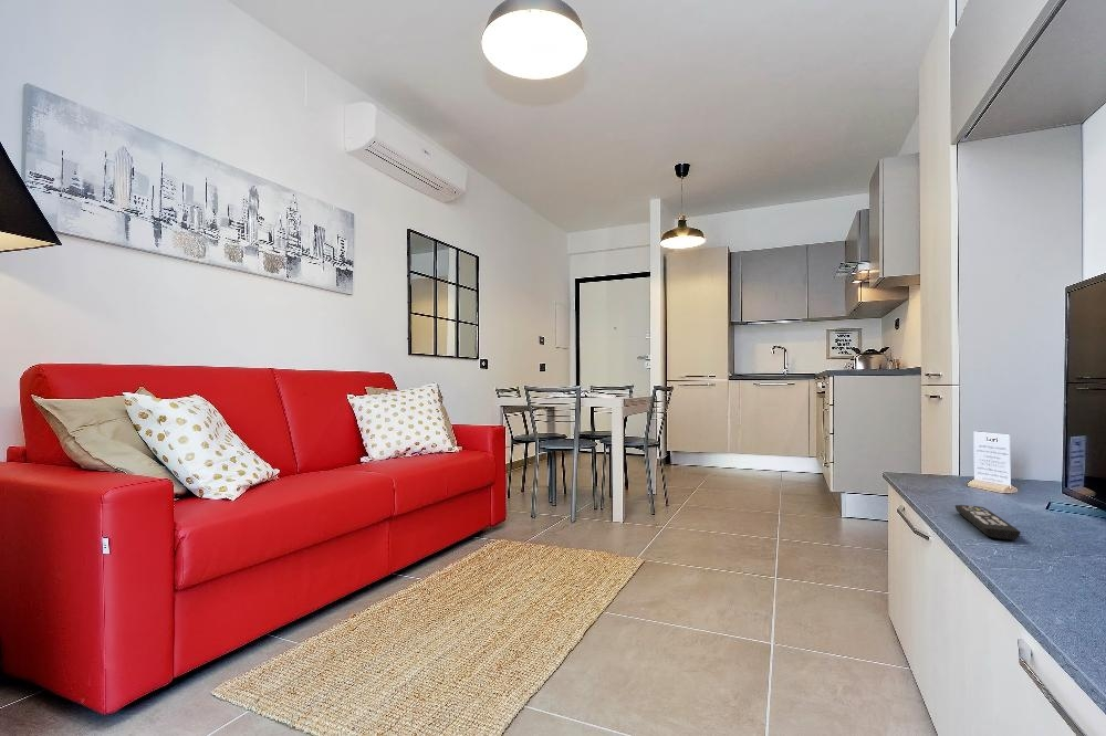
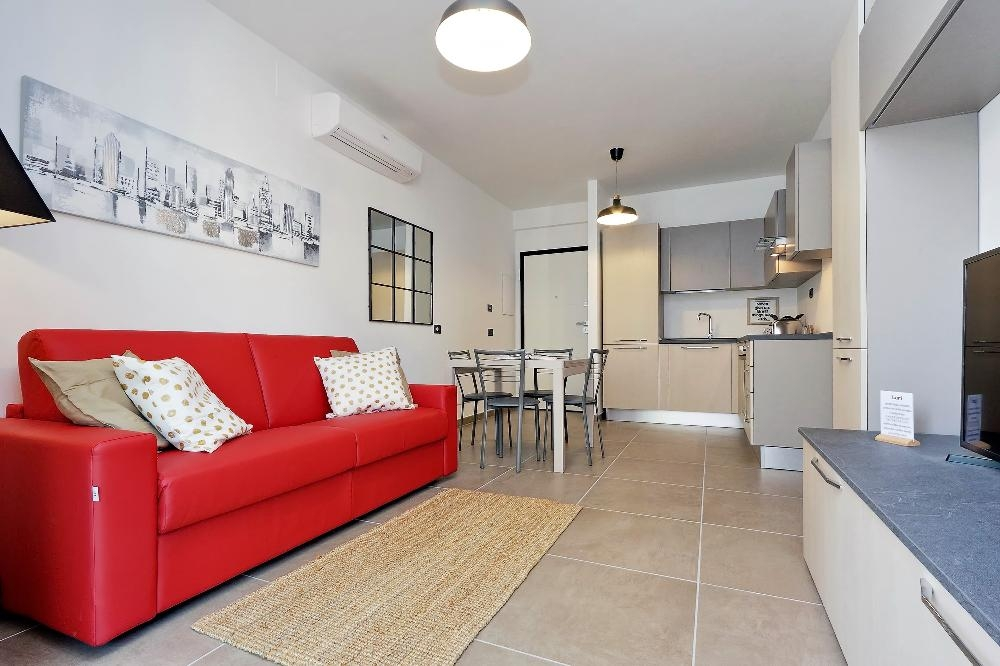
- remote control (984, 521)
